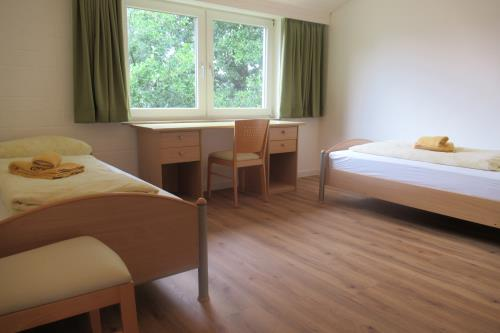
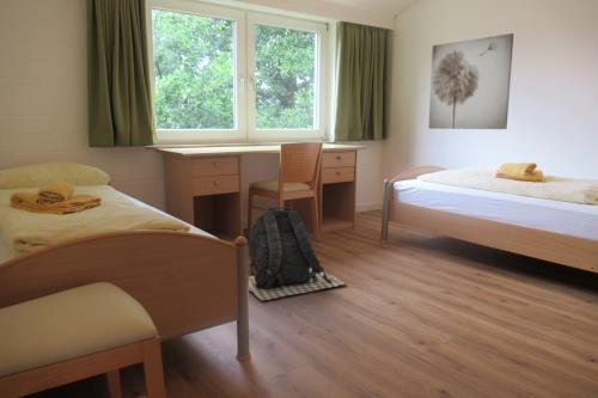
+ backpack (289, 245)
+ wall art (466, 85)
